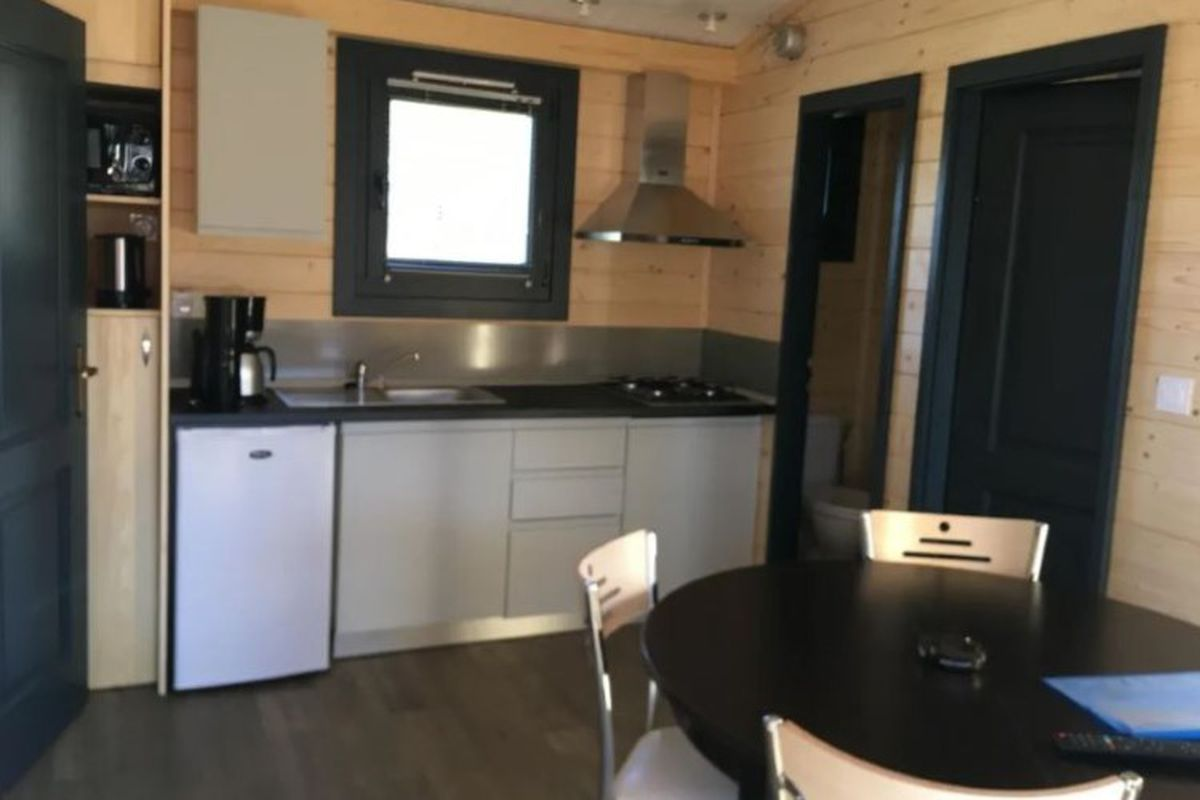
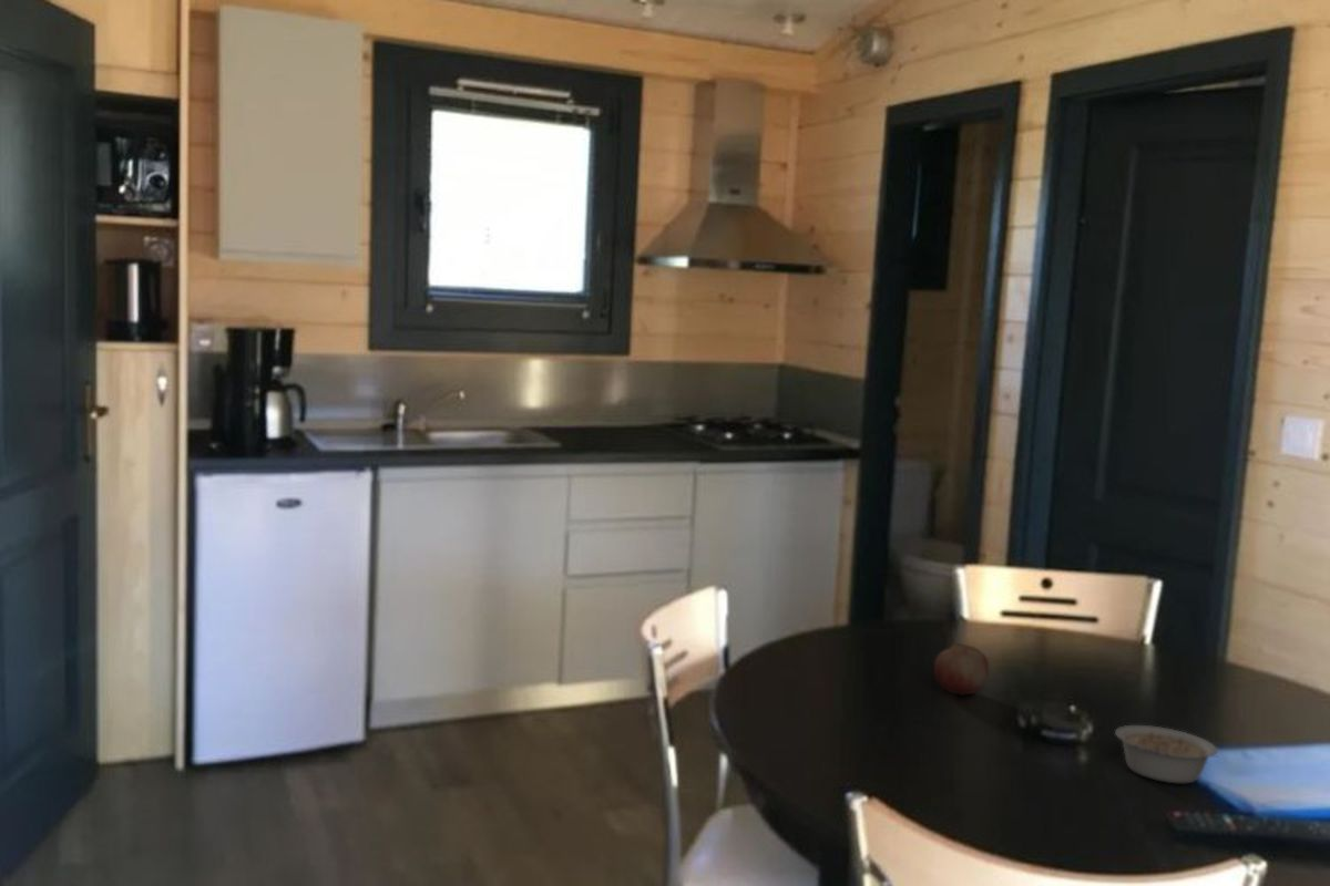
+ fruit (961, 669)
+ legume (1168, 753)
